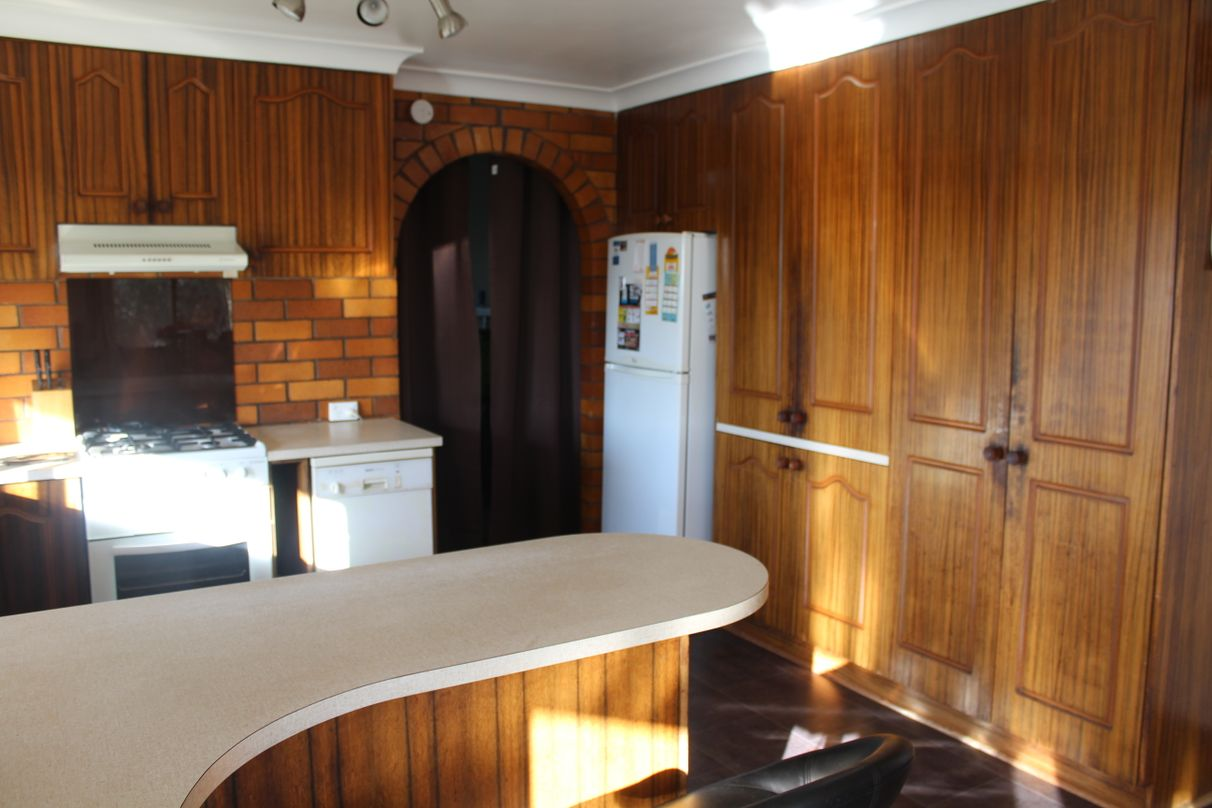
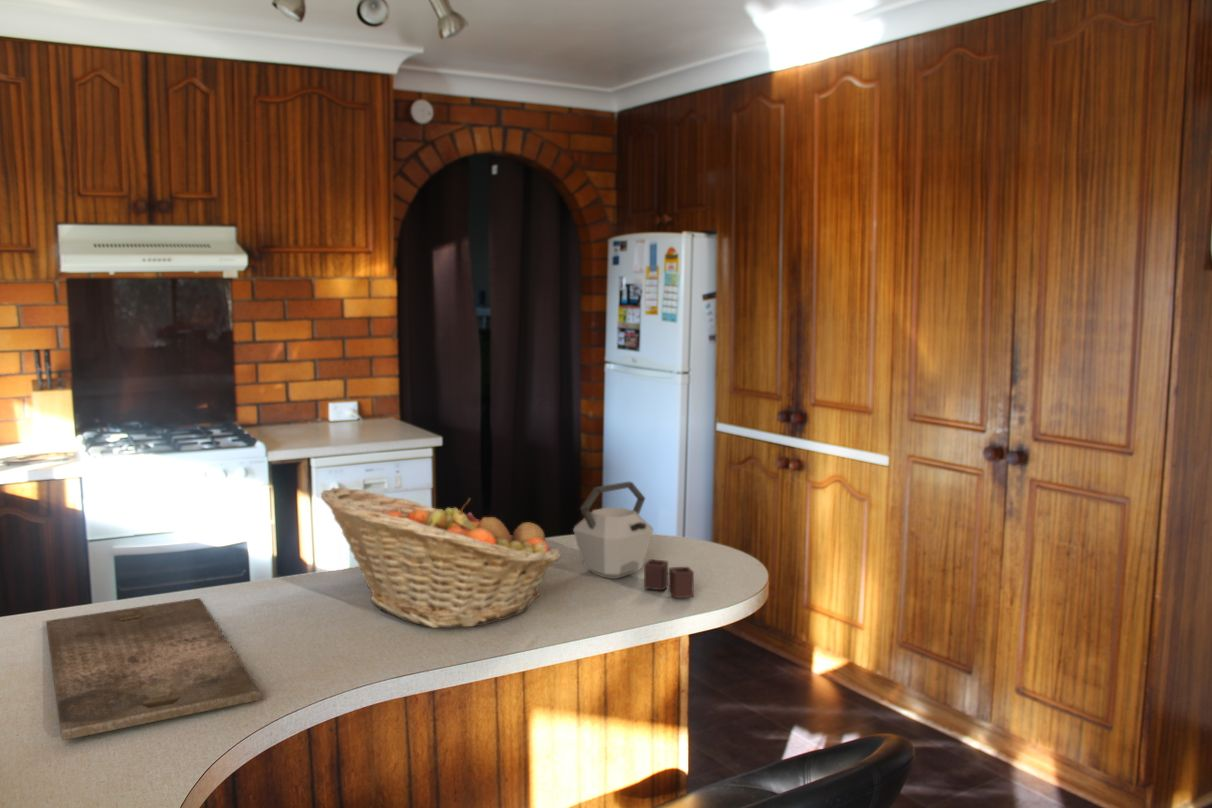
+ fruit basket (439, 544)
+ kettle (638, 536)
+ cutting board (143, 656)
